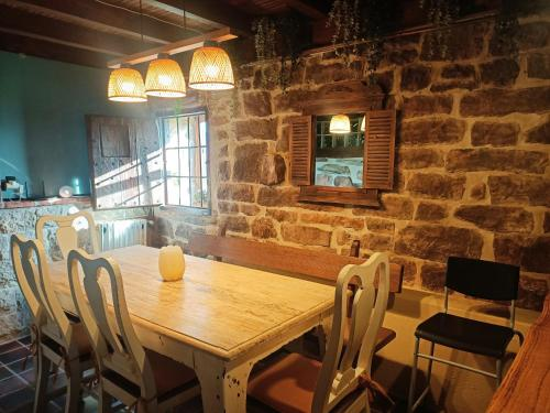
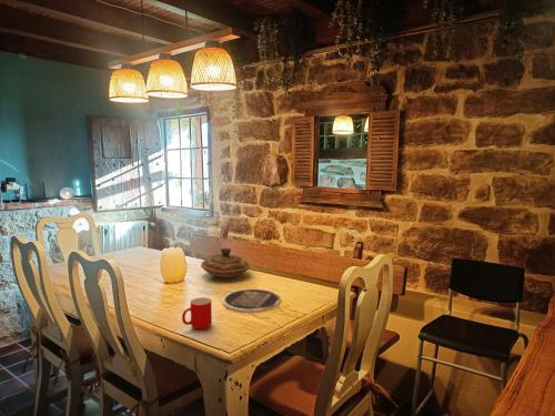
+ plate (251, 300)
+ cup (196, 314)
+ decorative bowl (225, 262)
